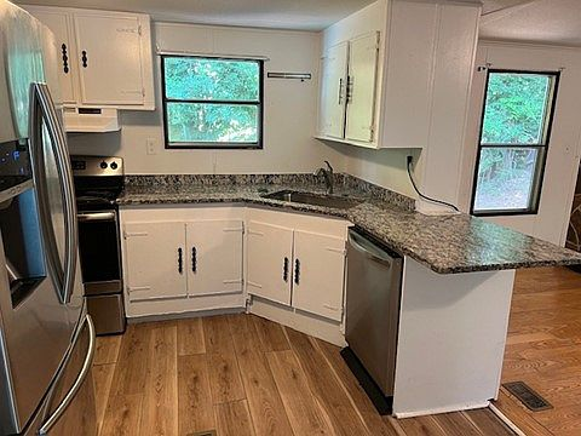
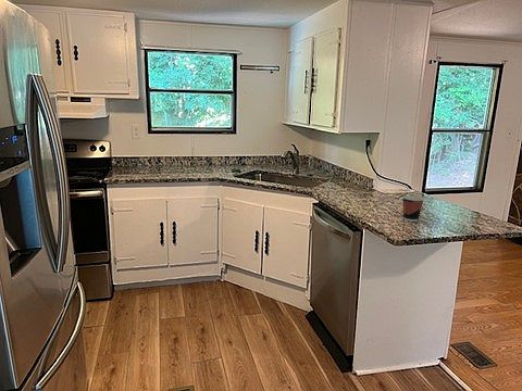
+ cup (411, 209)
